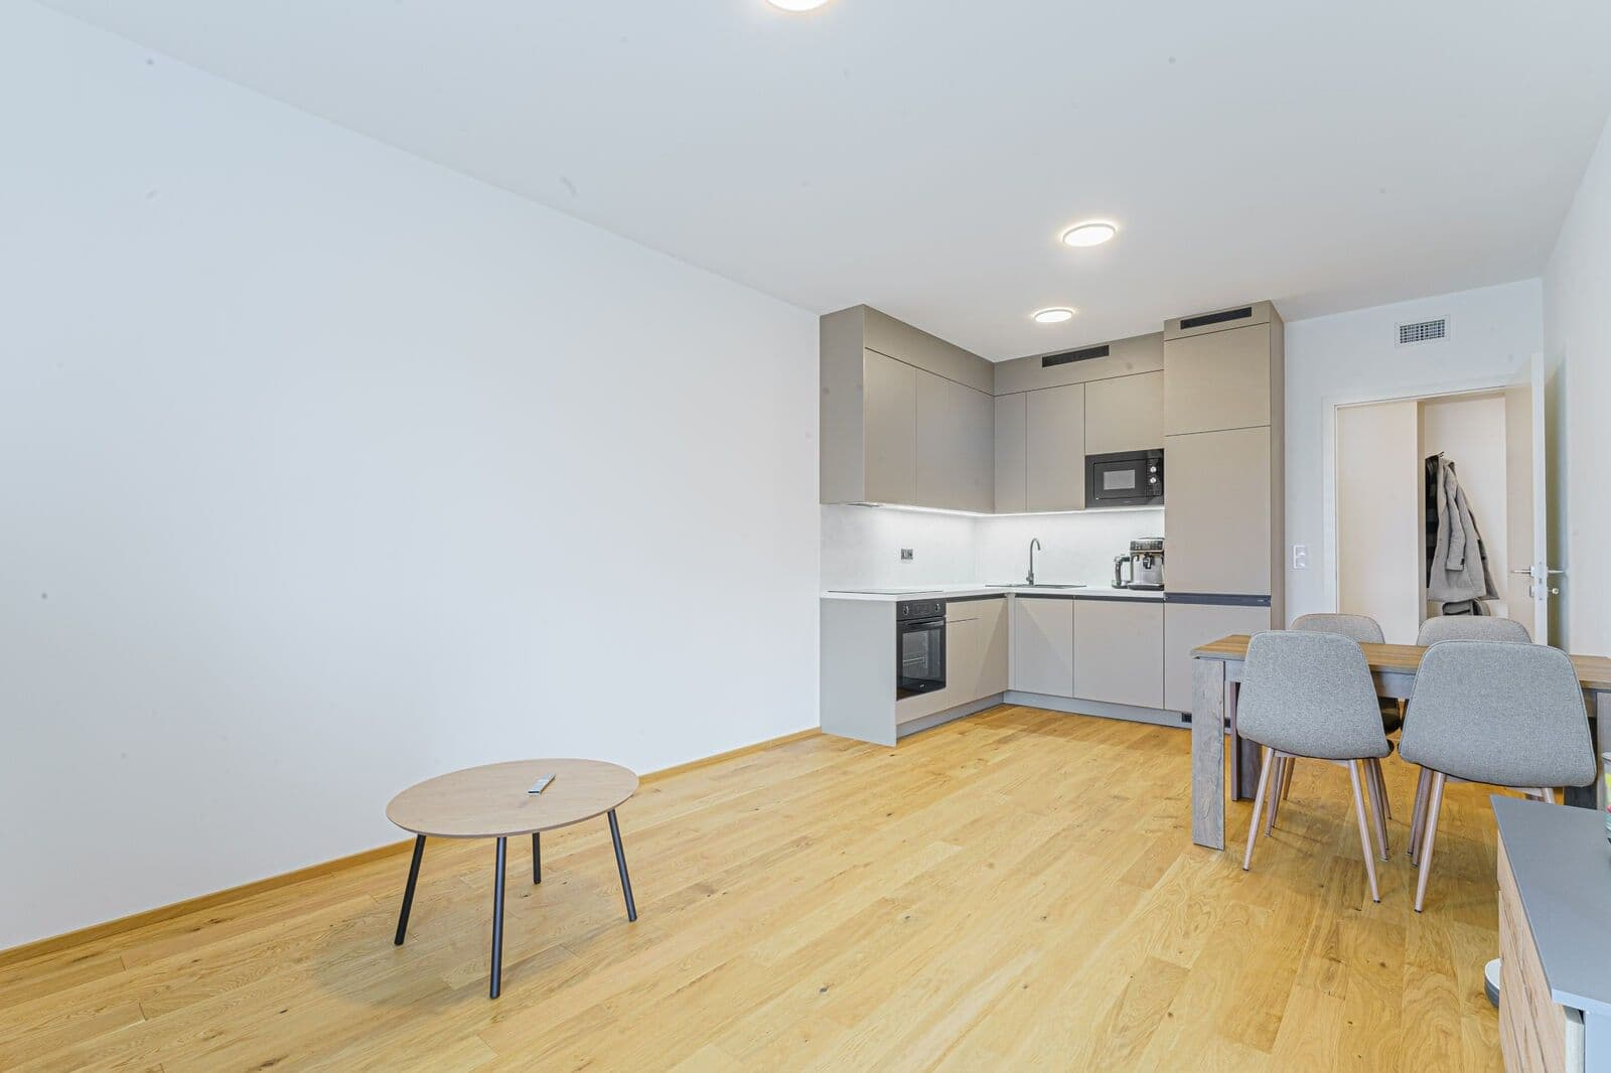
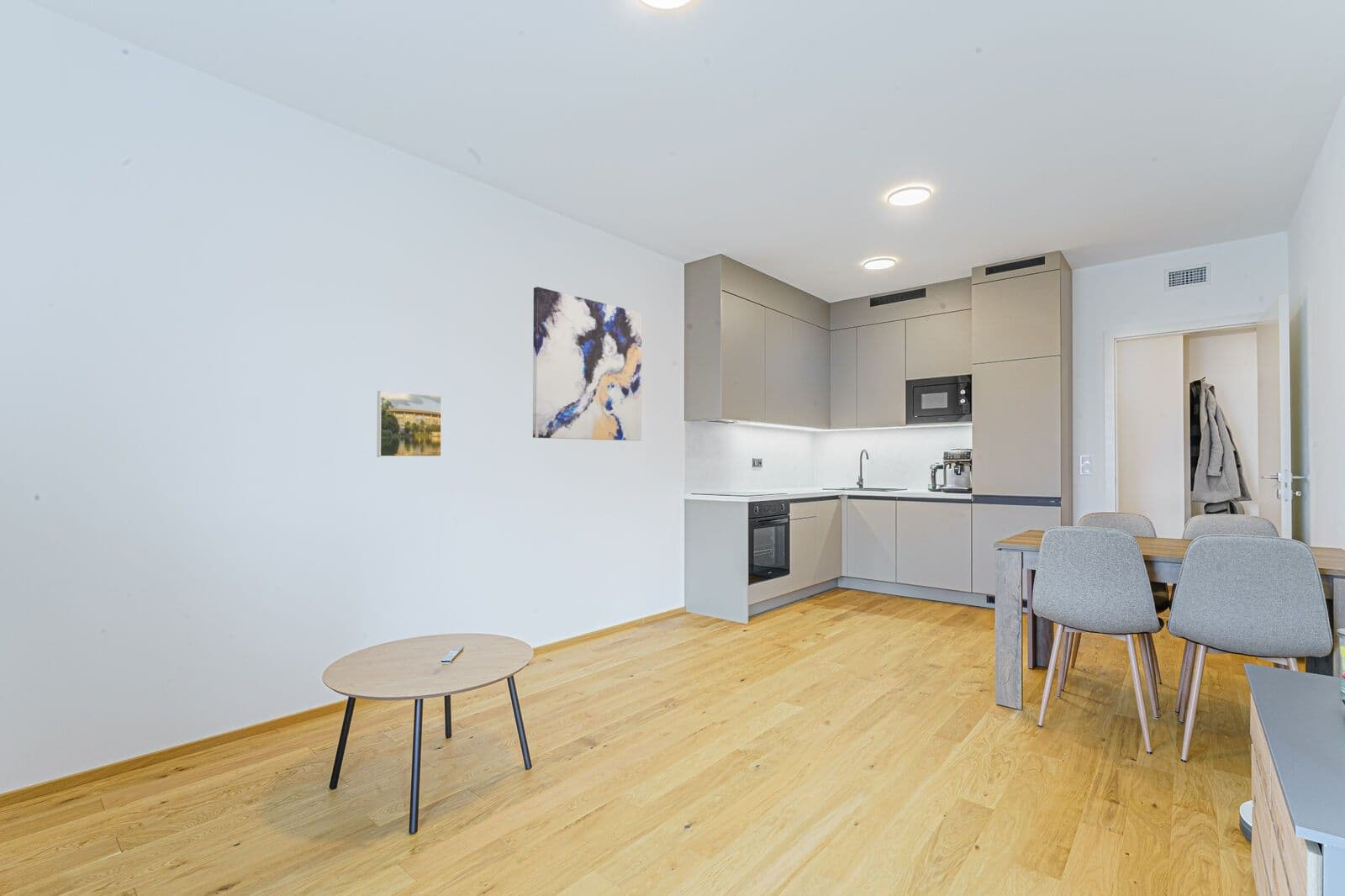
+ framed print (410, 424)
+ wall art (591, 370)
